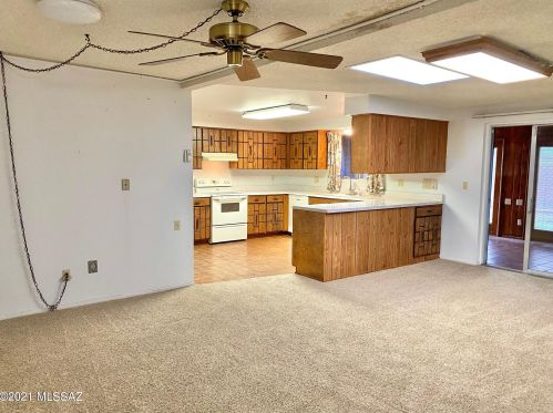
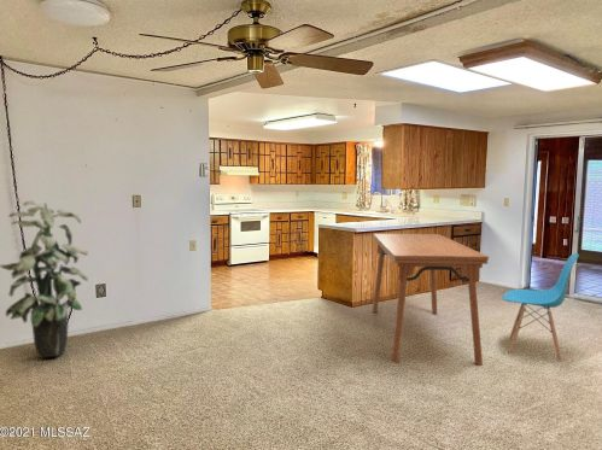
+ chair (537, 302)
+ dining table (414, 279)
+ indoor plant (43, 277)
